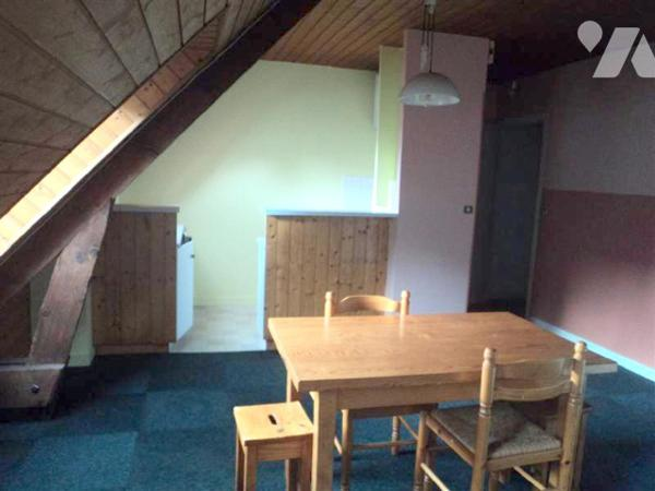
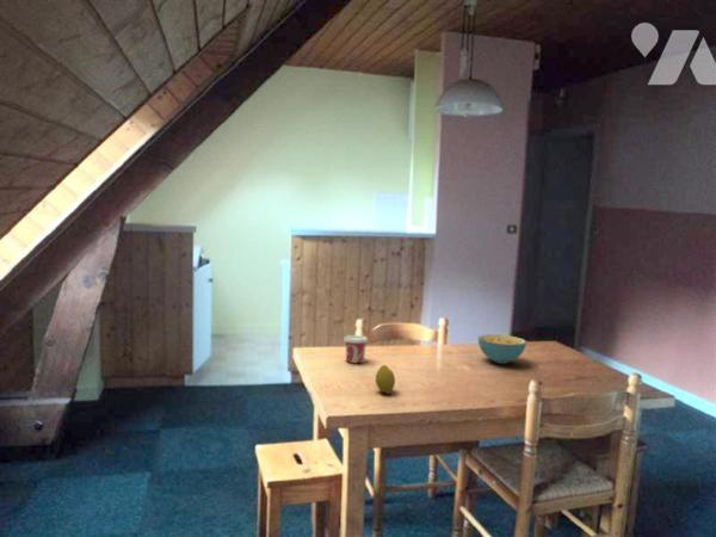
+ fruit (385, 378)
+ cup (354, 348)
+ cereal bowl (501, 350)
